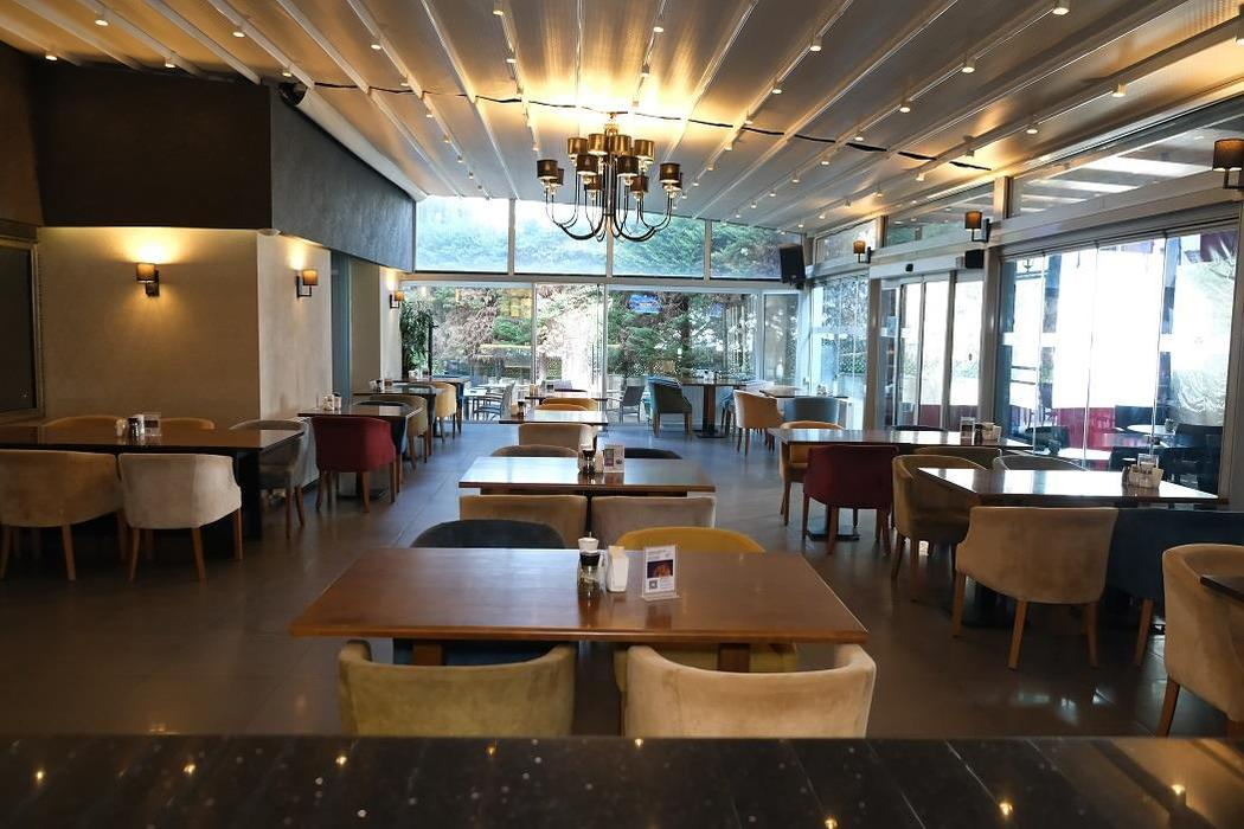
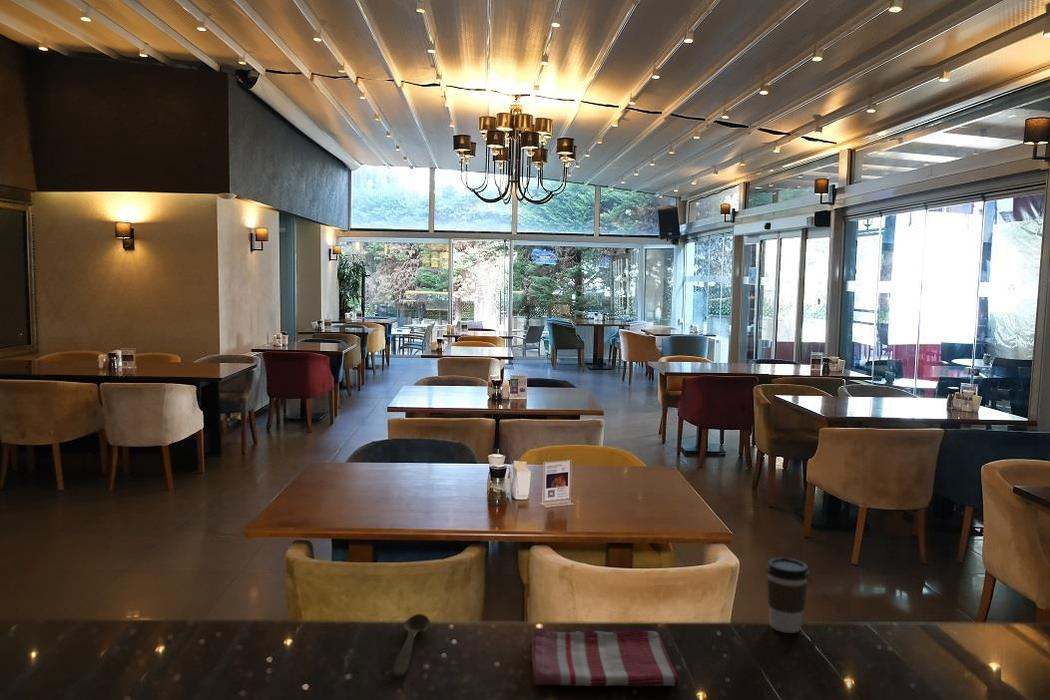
+ coffee cup (786, 595)
+ dish towel (600, 656)
+ spoon (409, 643)
